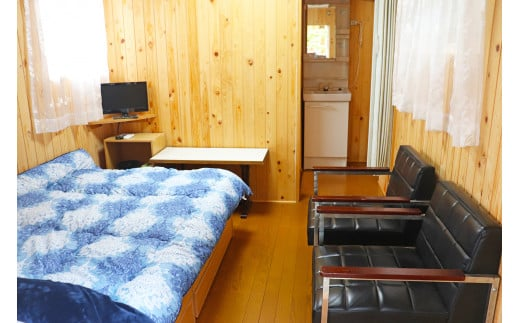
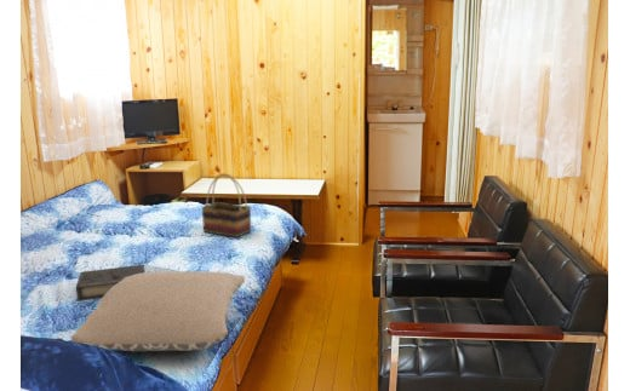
+ book (113, 281)
+ pillow (168, 304)
+ woven basket (225, 203)
